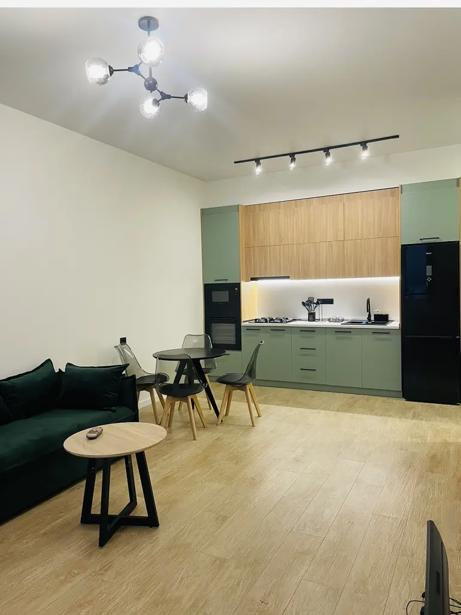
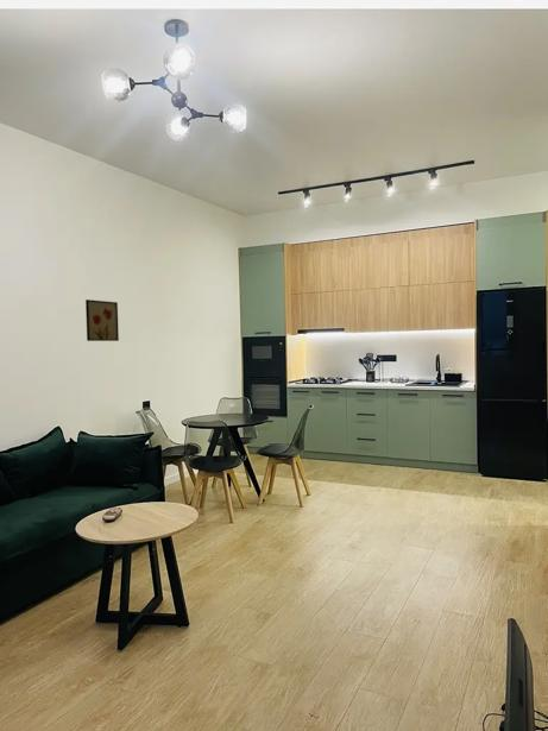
+ wall art (101, 321)
